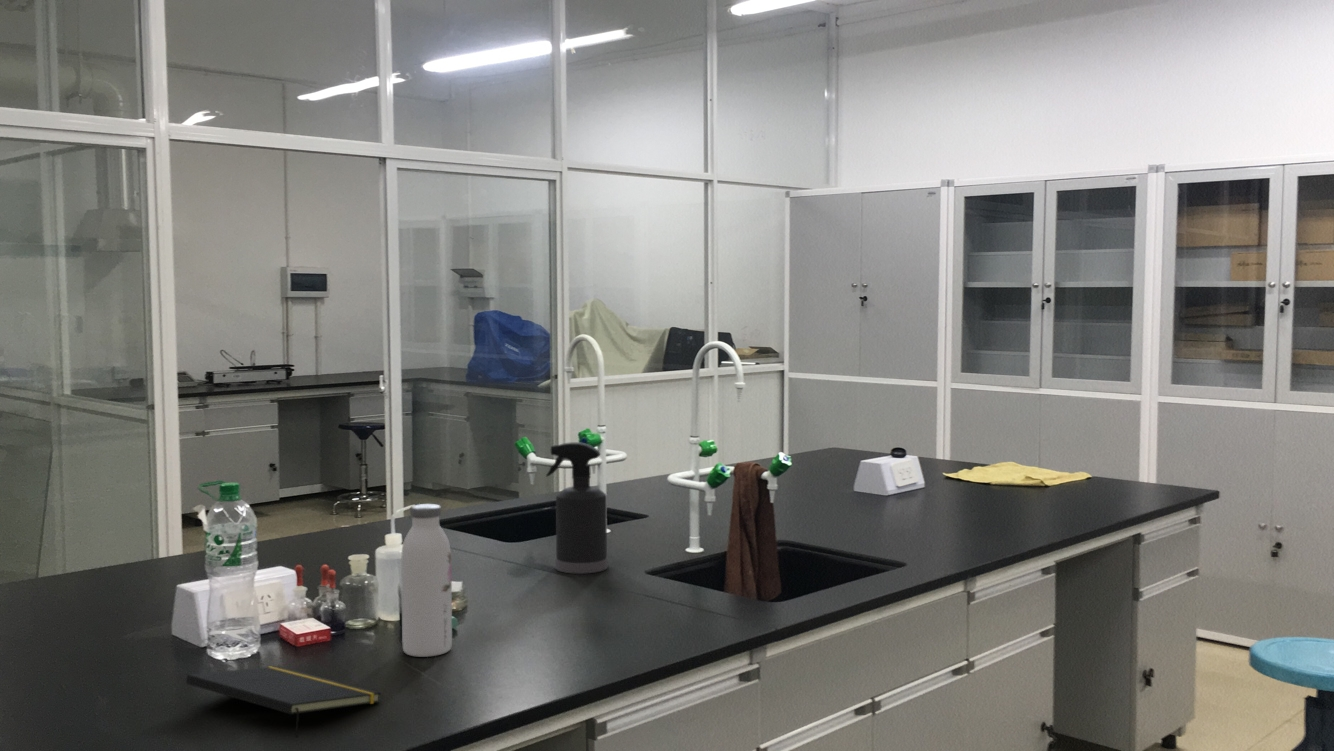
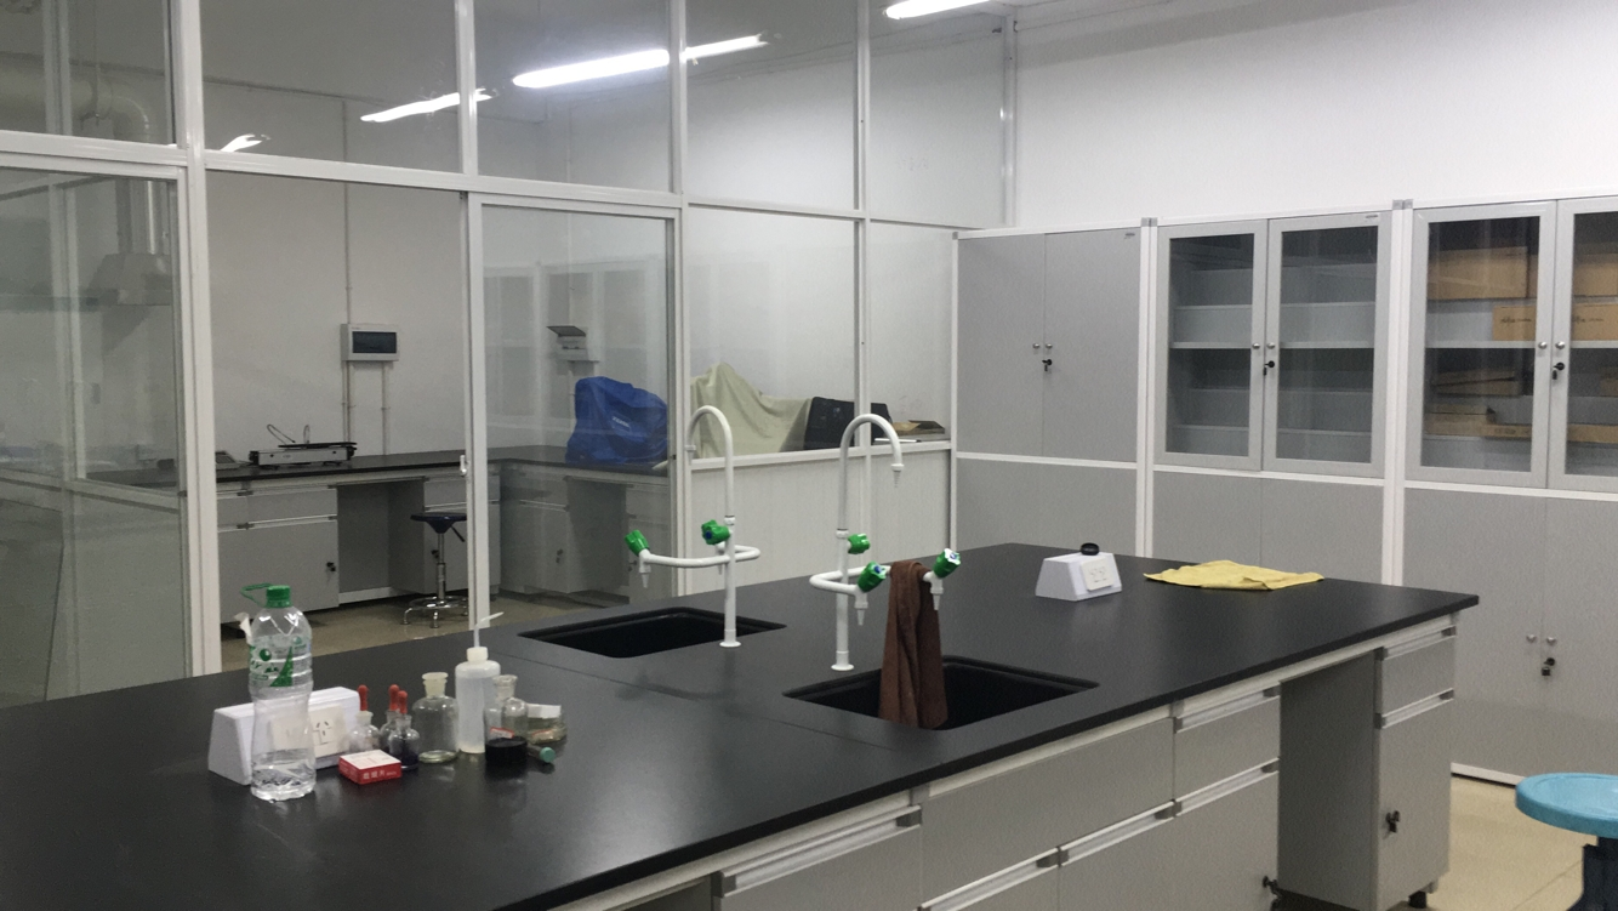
- notepad (284, 688)
- water bottle (426, 577)
- spray bottle (580, 505)
